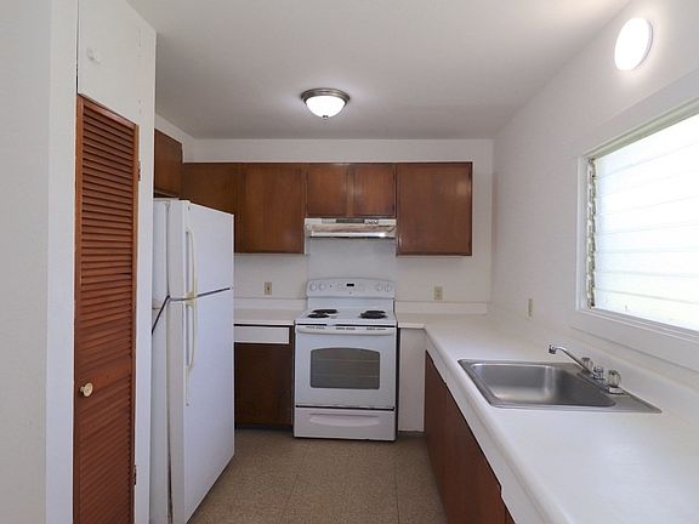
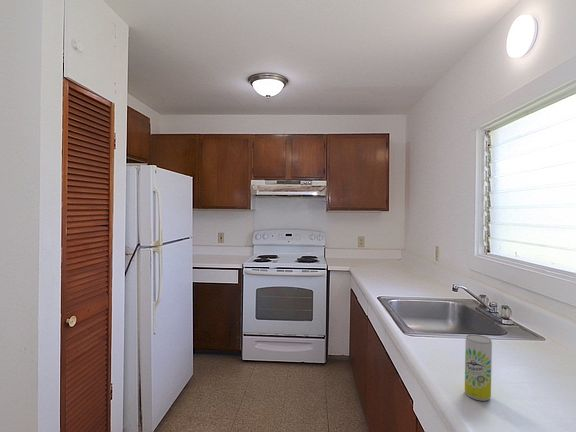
+ beverage can (478, 366)
